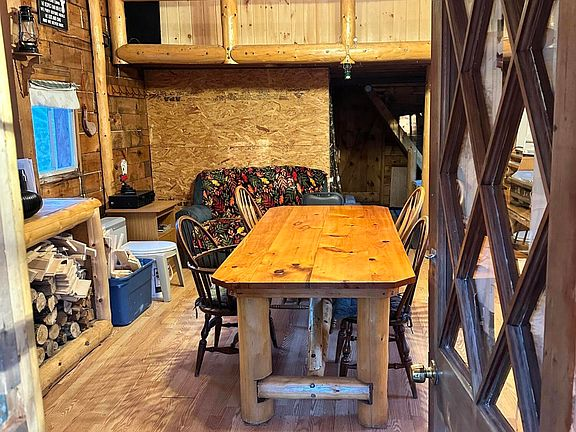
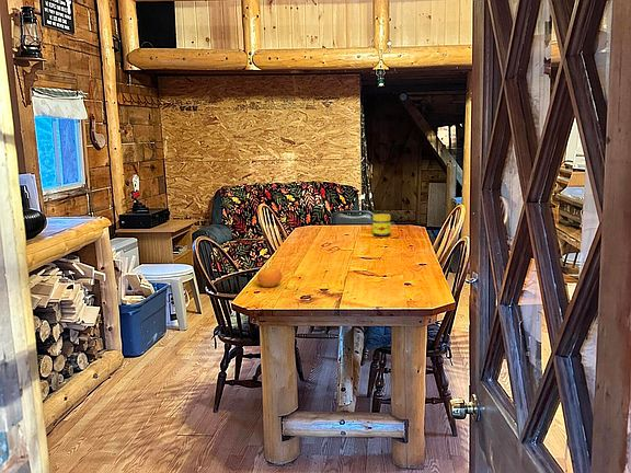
+ jar (381, 224)
+ fruit (269, 276)
